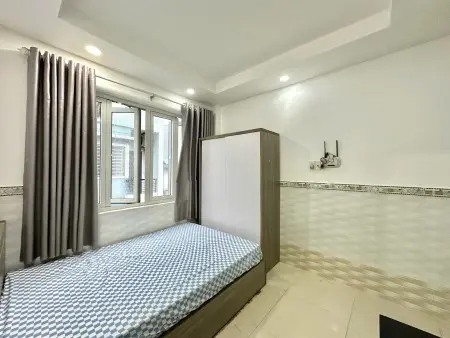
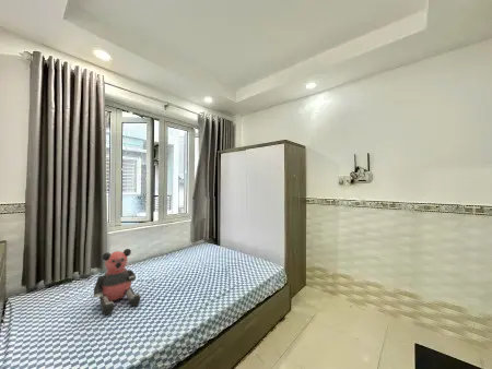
+ bear (116, 277)
